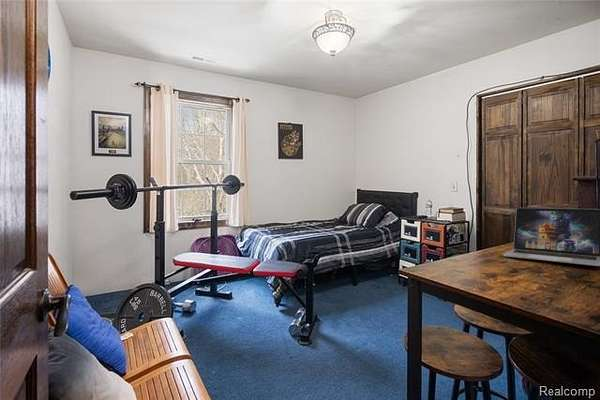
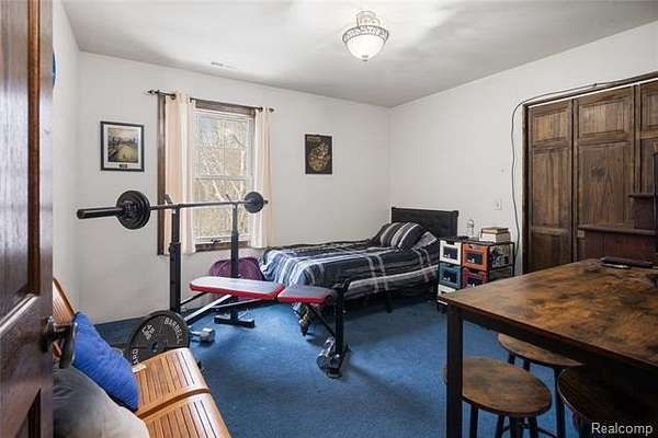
- laptop (552, 233)
